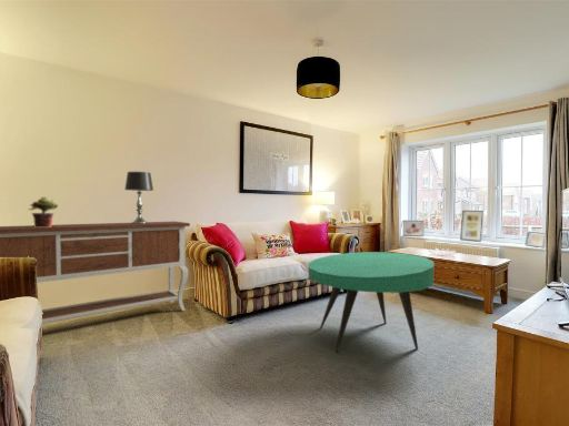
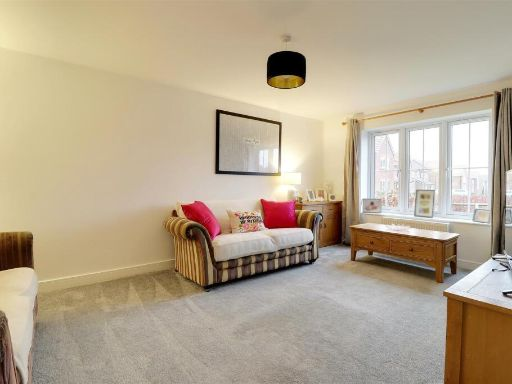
- potted plant (43, 211)
- sideboard (93, 273)
- table lamp (139, 197)
- coffee table (367, 291)
